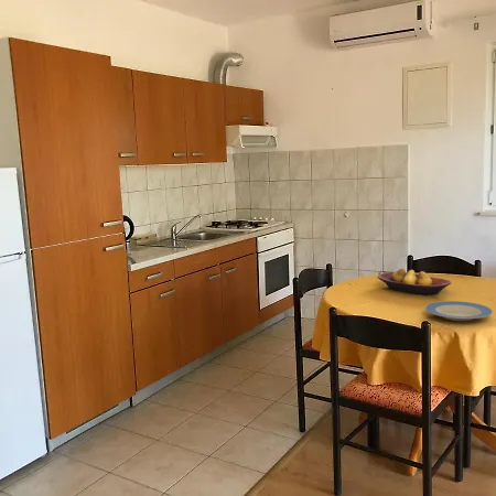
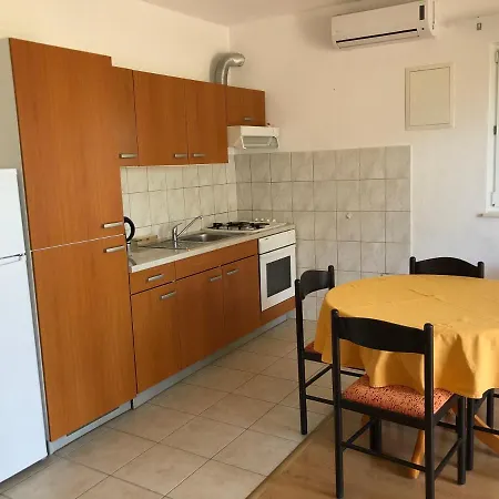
- fruit bowl (412, 279)
- plate (457, 312)
